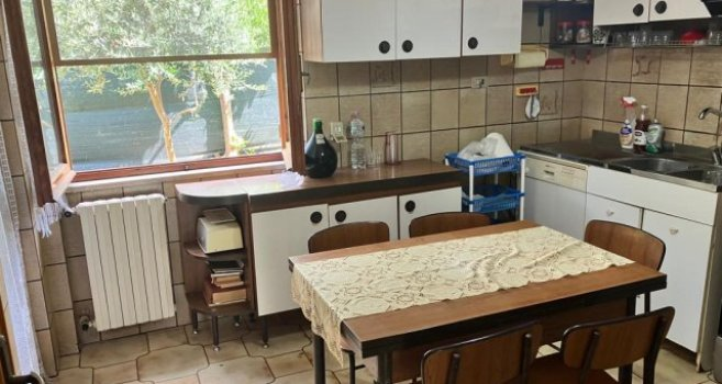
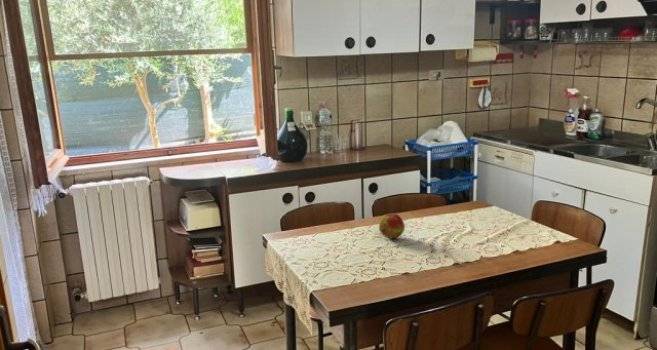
+ fruit (390, 226)
